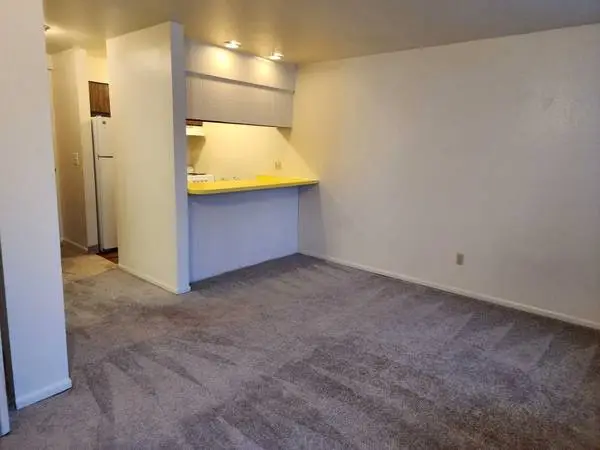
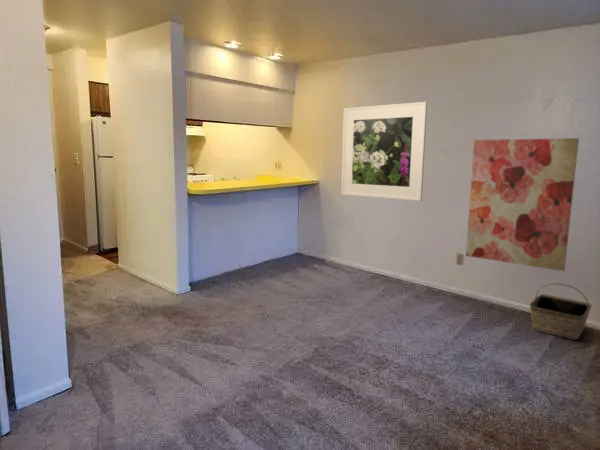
+ wall art (517, 202)
+ basket (560, 306)
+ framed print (380, 152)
